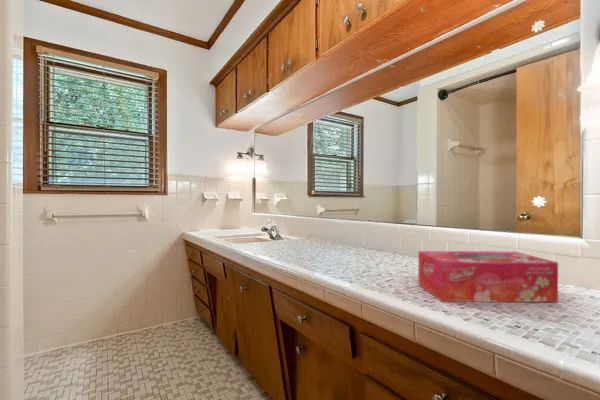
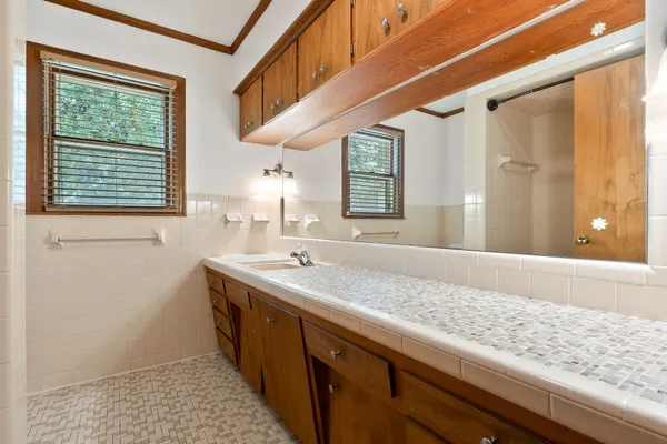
- tissue box (481, 274)
